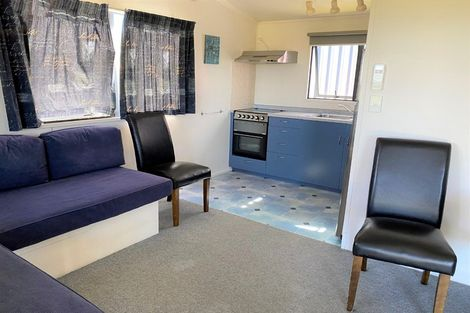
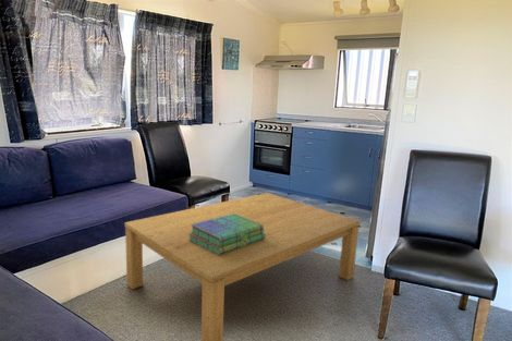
+ coffee table (246, 252)
+ stack of books (227, 231)
